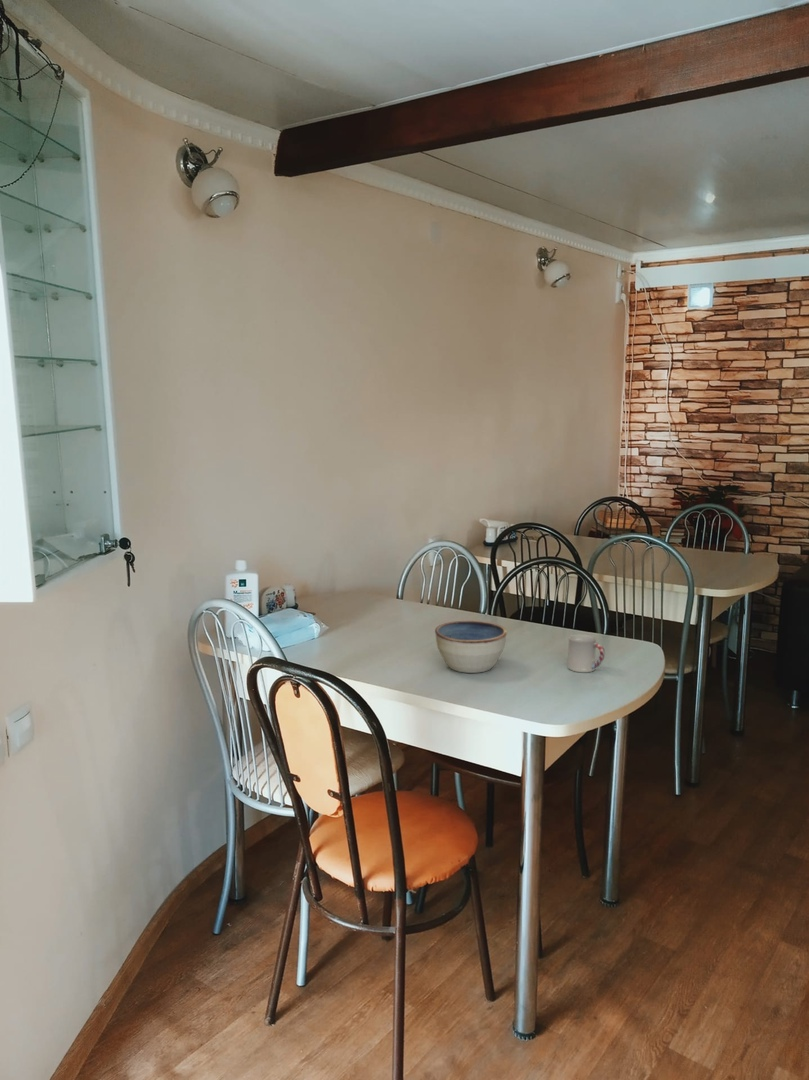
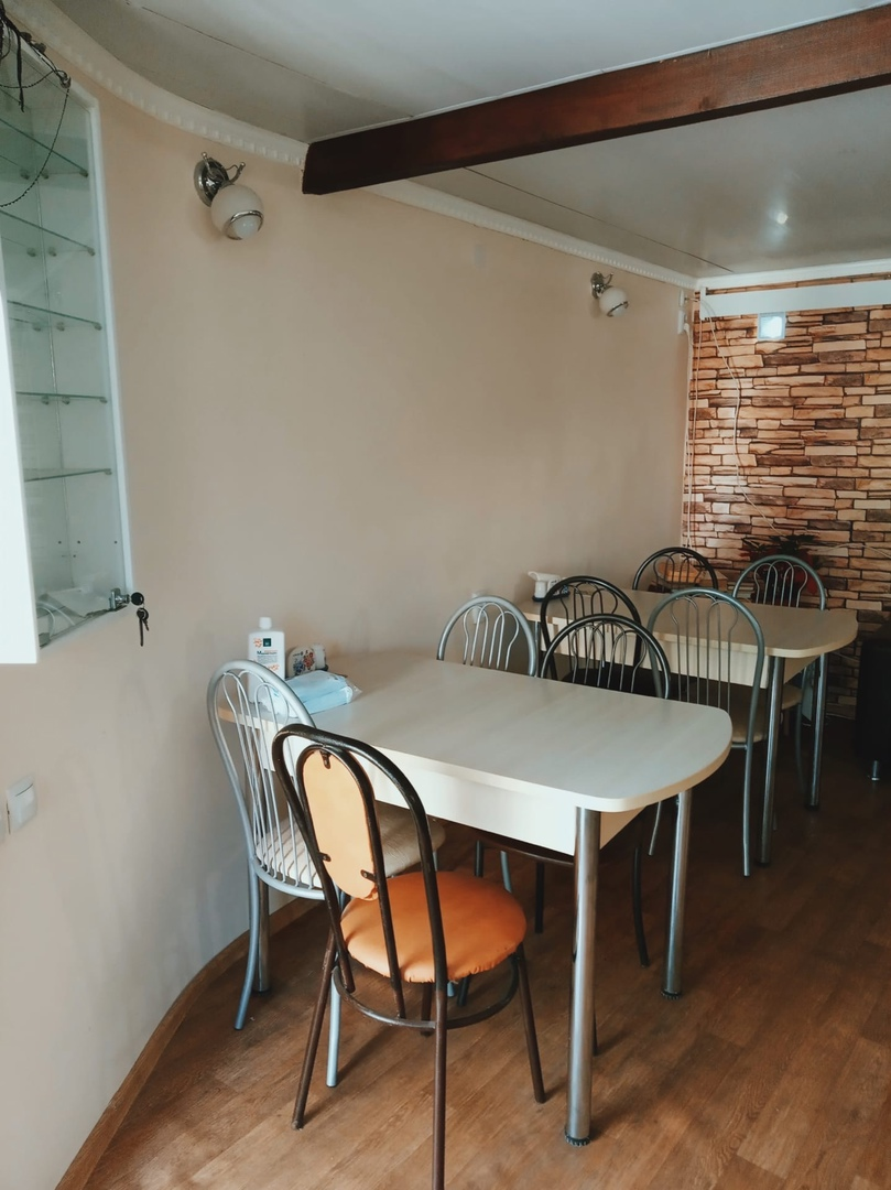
- bowl (470, 648)
- cup (587, 654)
